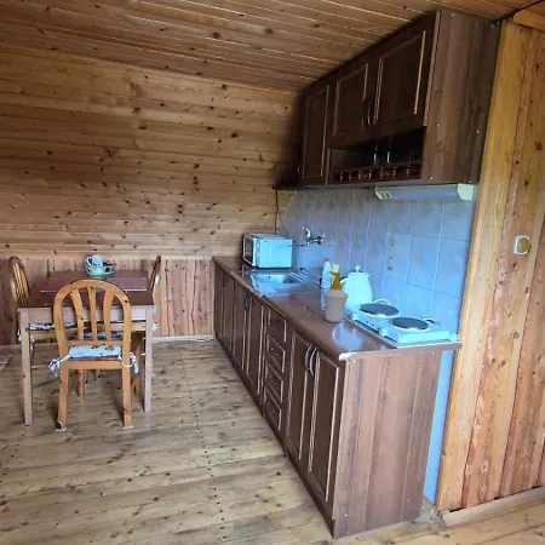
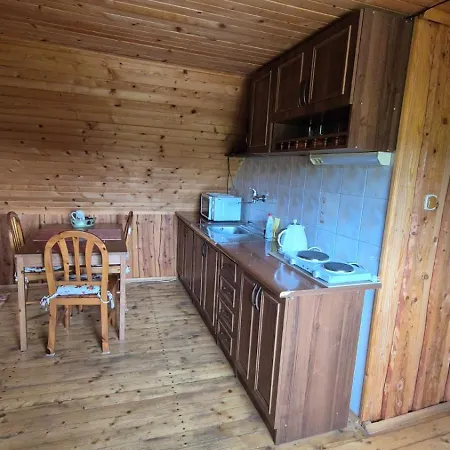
- soap bottle (335, 297)
